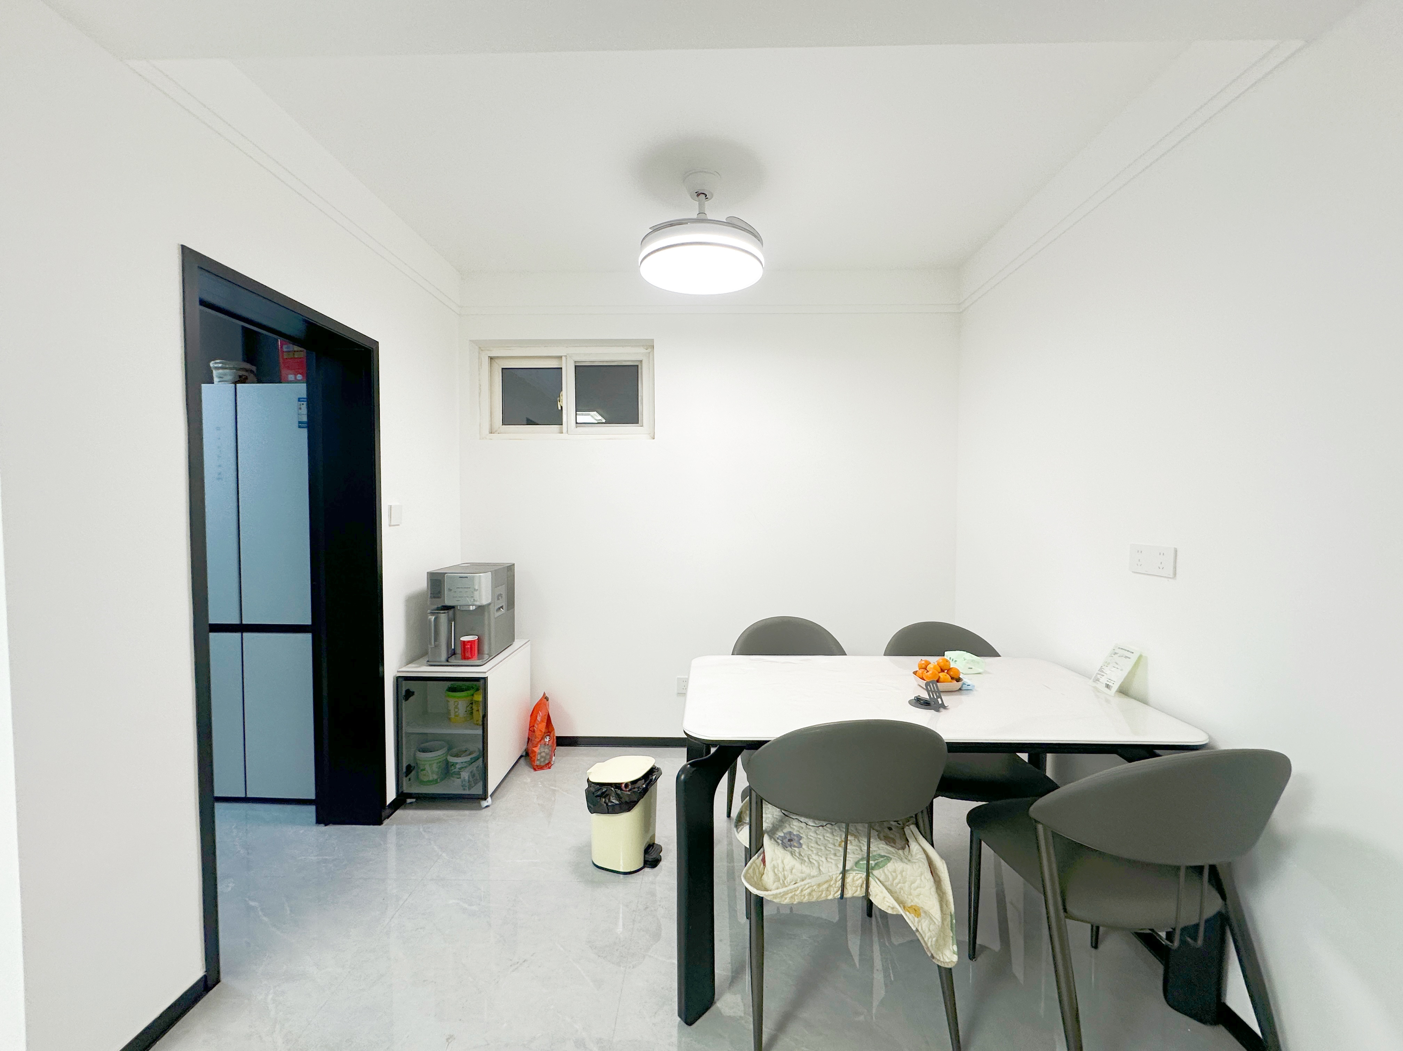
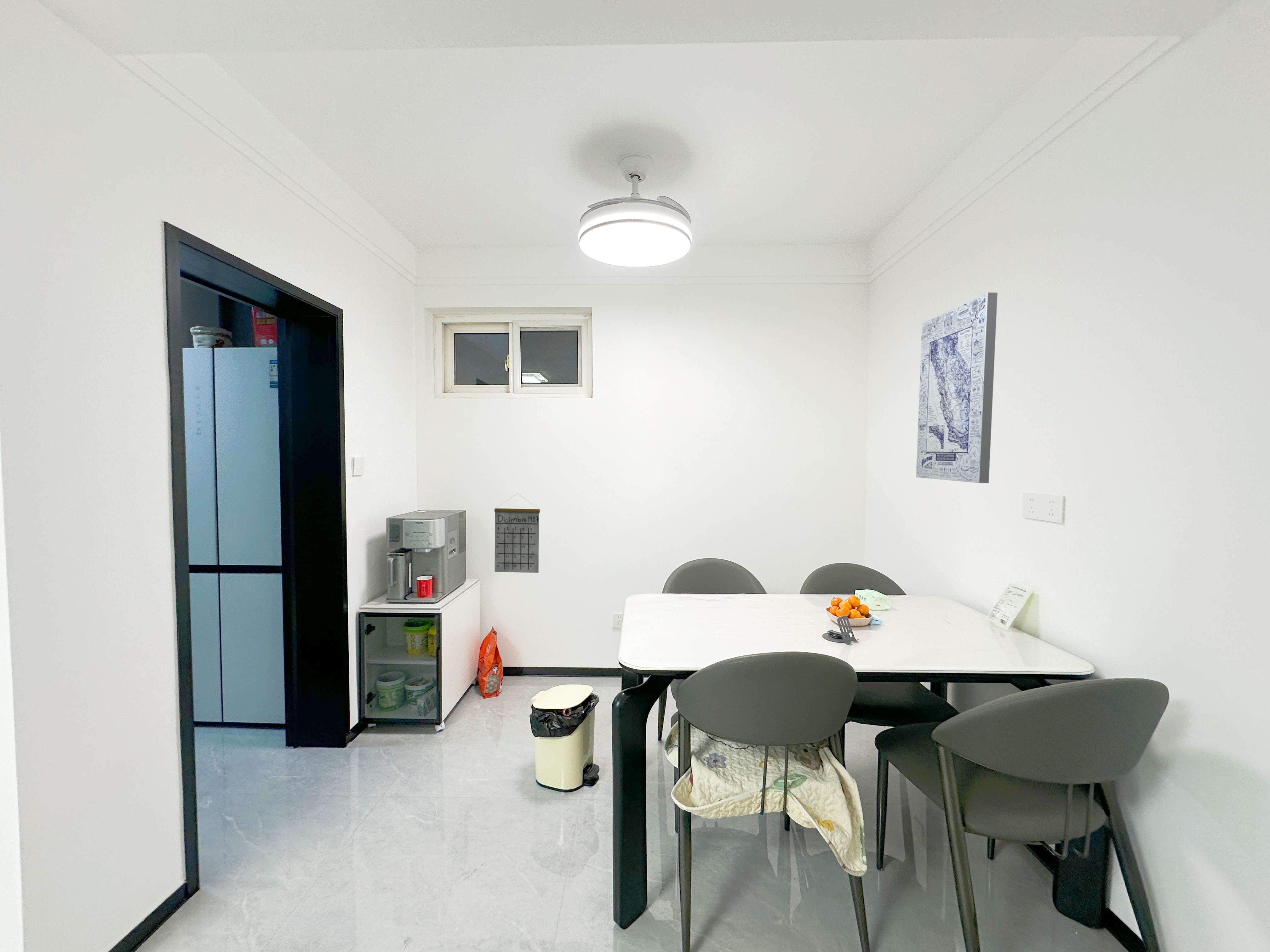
+ wall art (952, 395)
+ calendar (517, 533)
